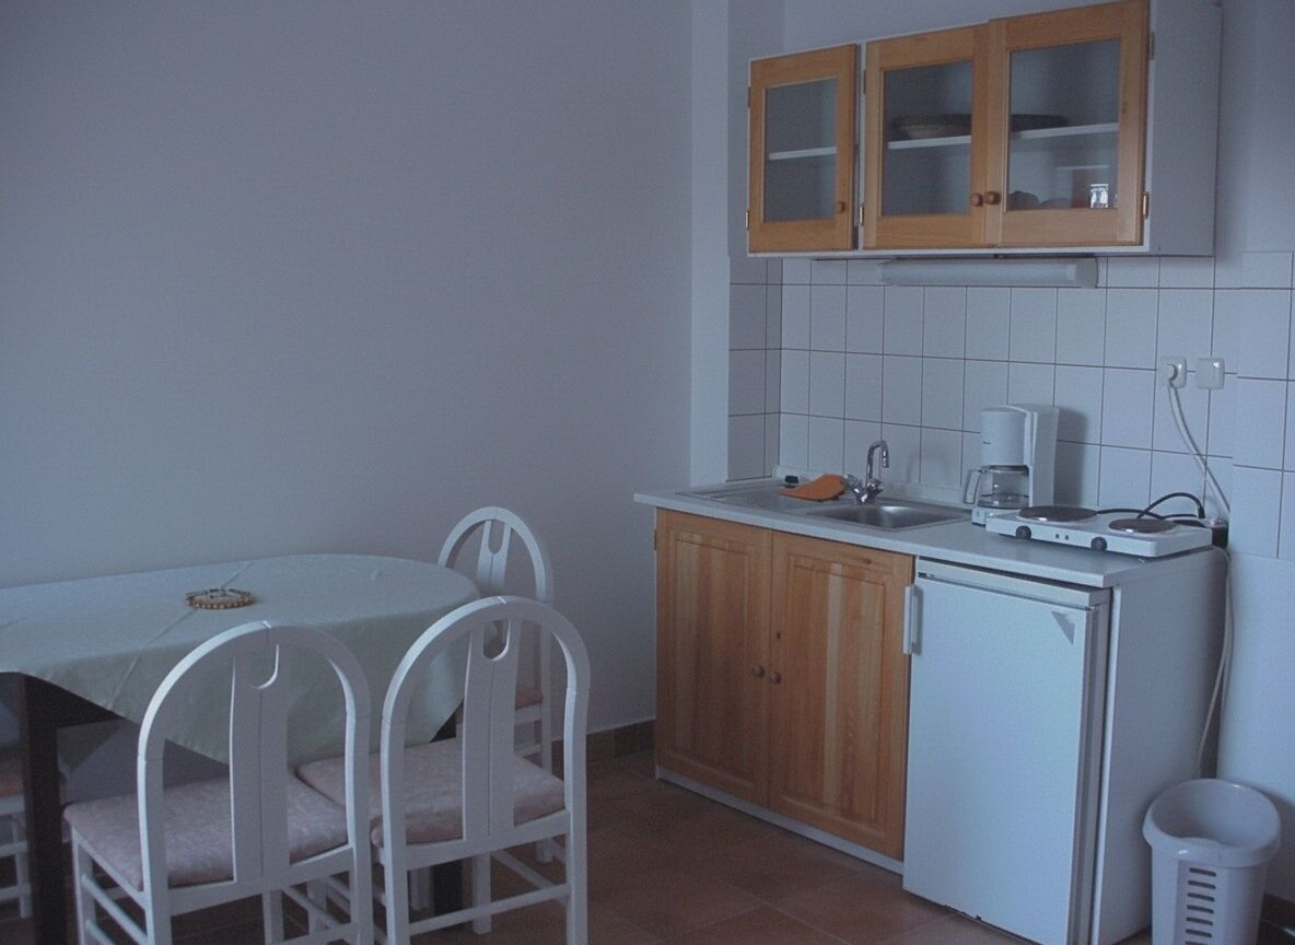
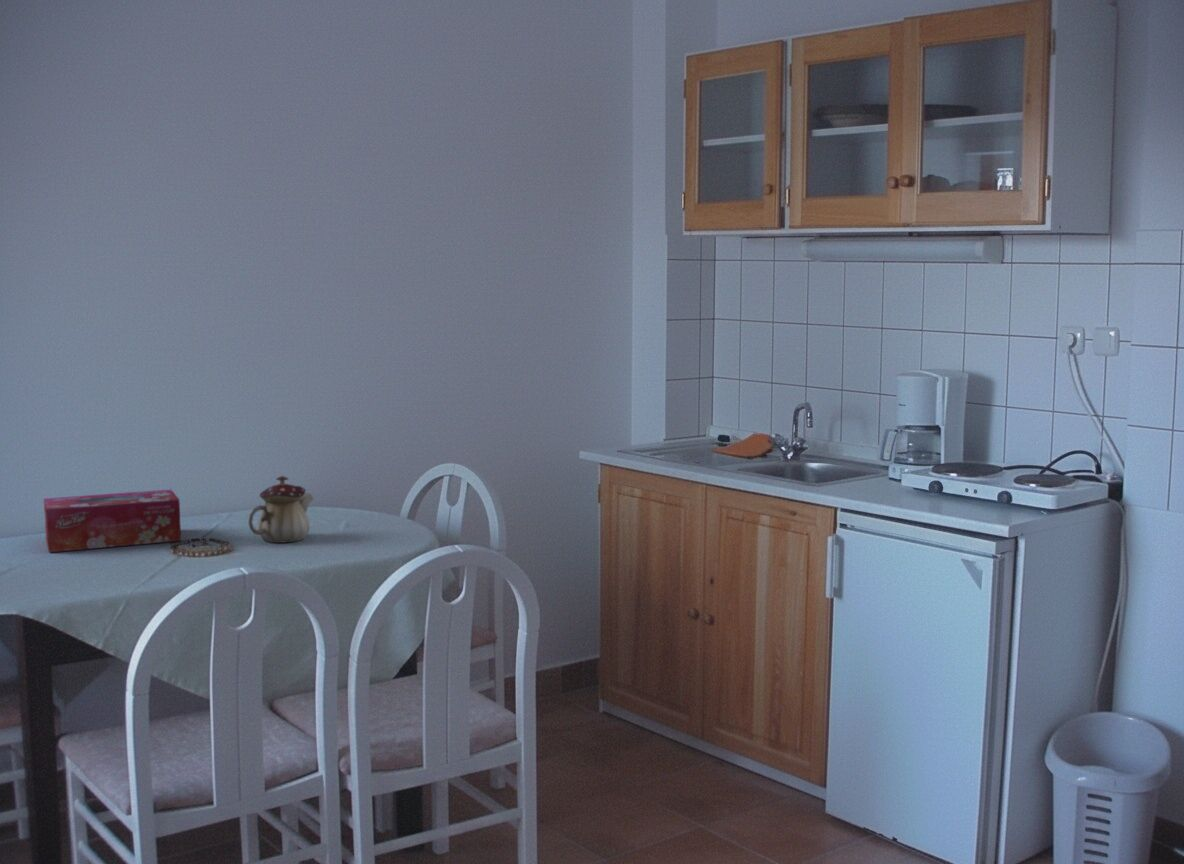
+ tissue box (112, 519)
+ teapot (280, 507)
